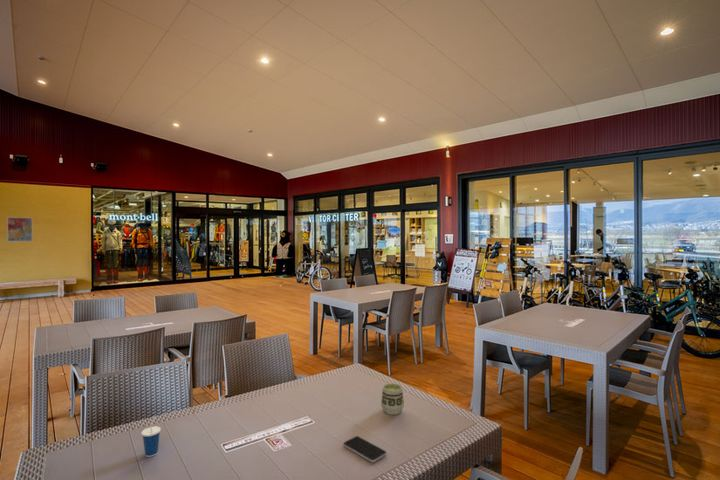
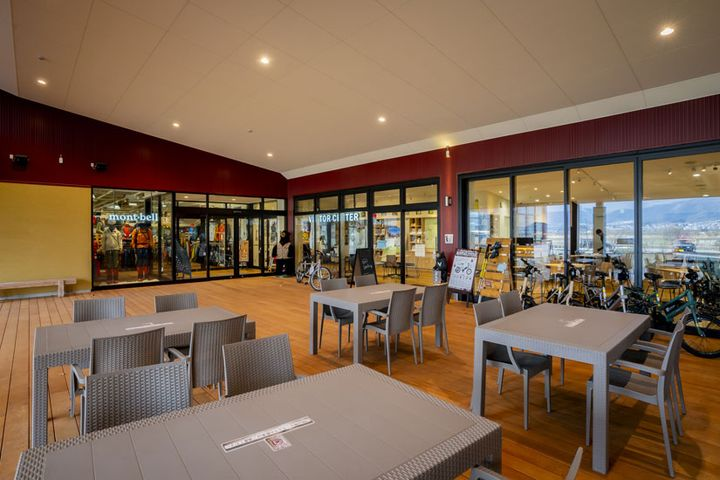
- wall art (20, 229)
- cup (151, 435)
- cup (392, 398)
- smartphone (364, 448)
